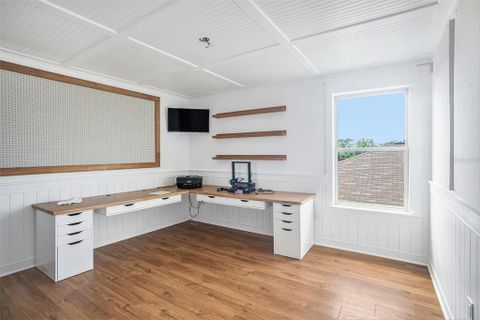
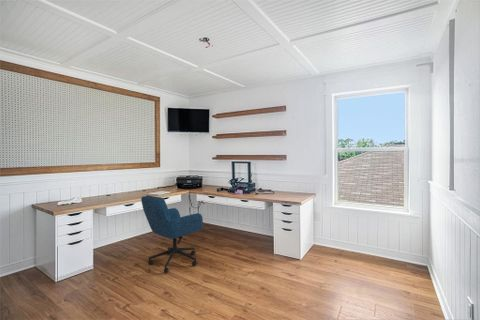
+ office chair (173, 228)
